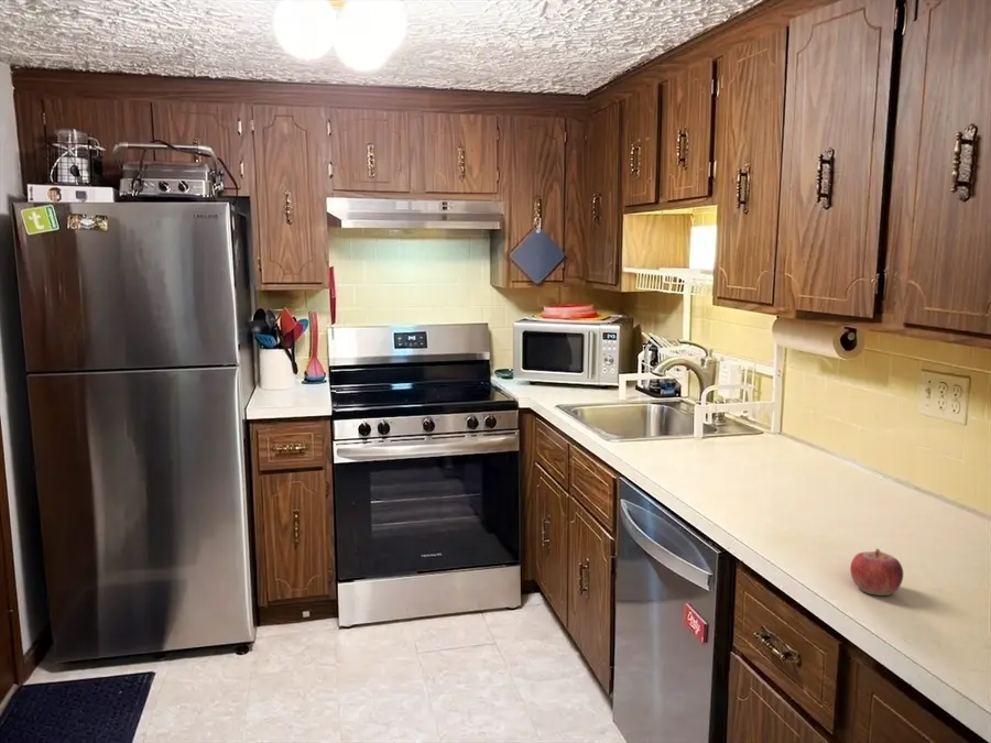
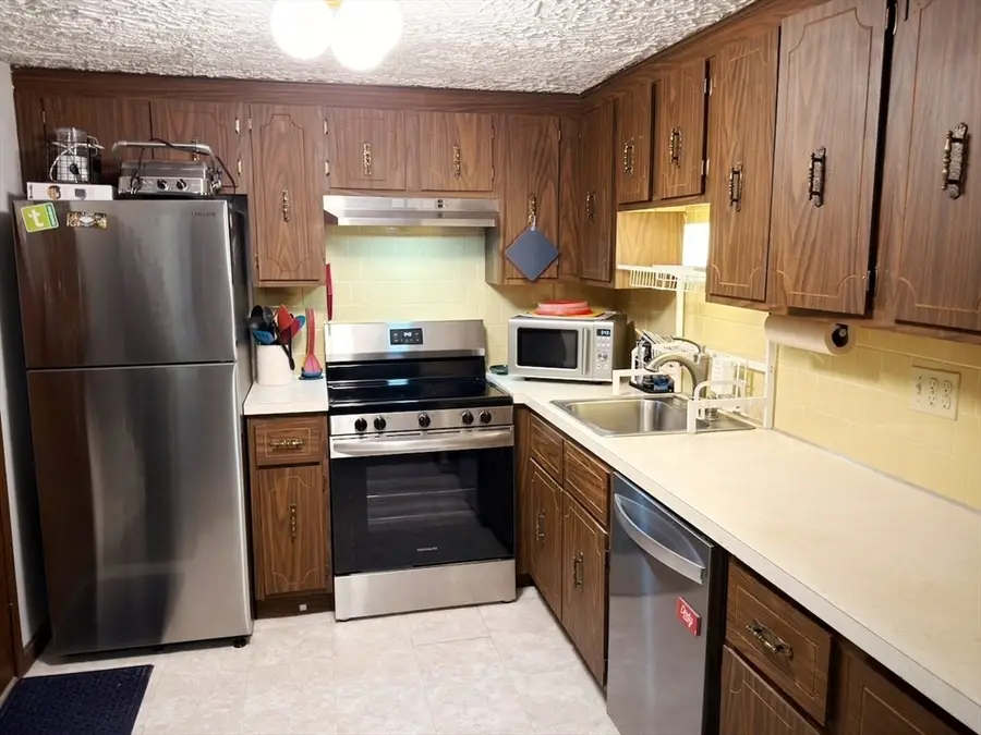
- fruit (875, 568)
